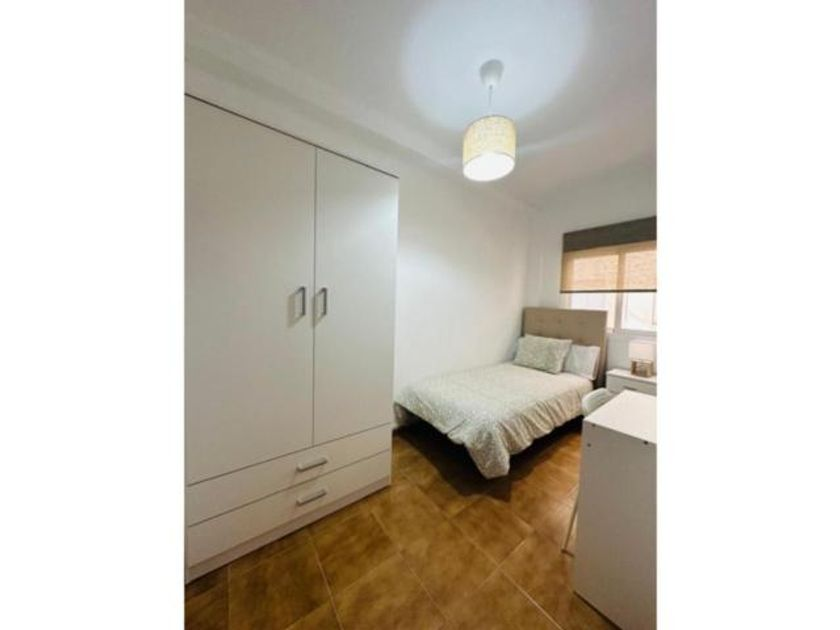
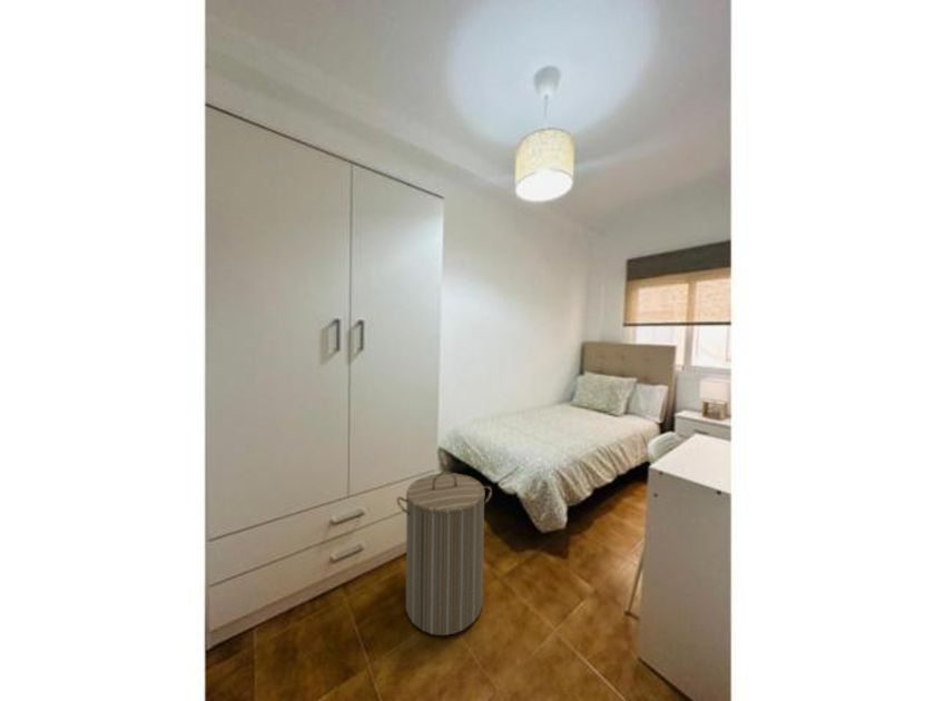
+ laundry hamper (445, 535)
